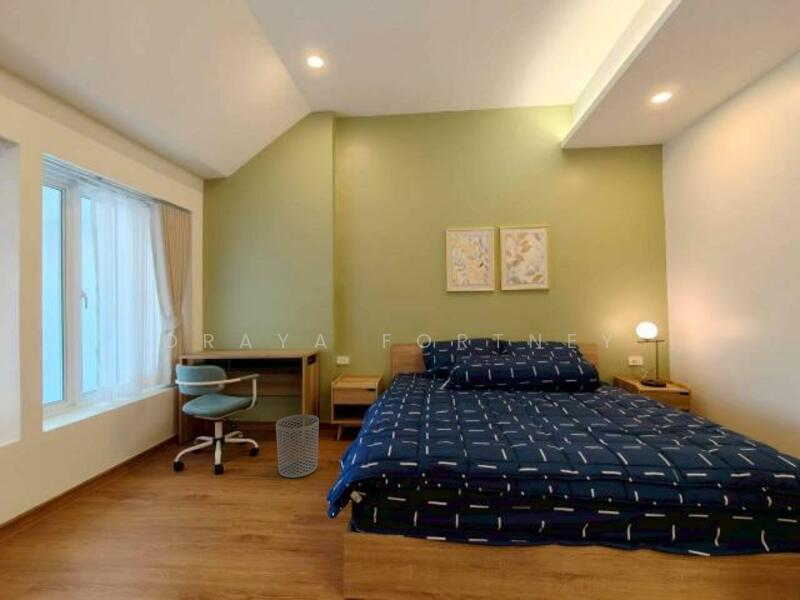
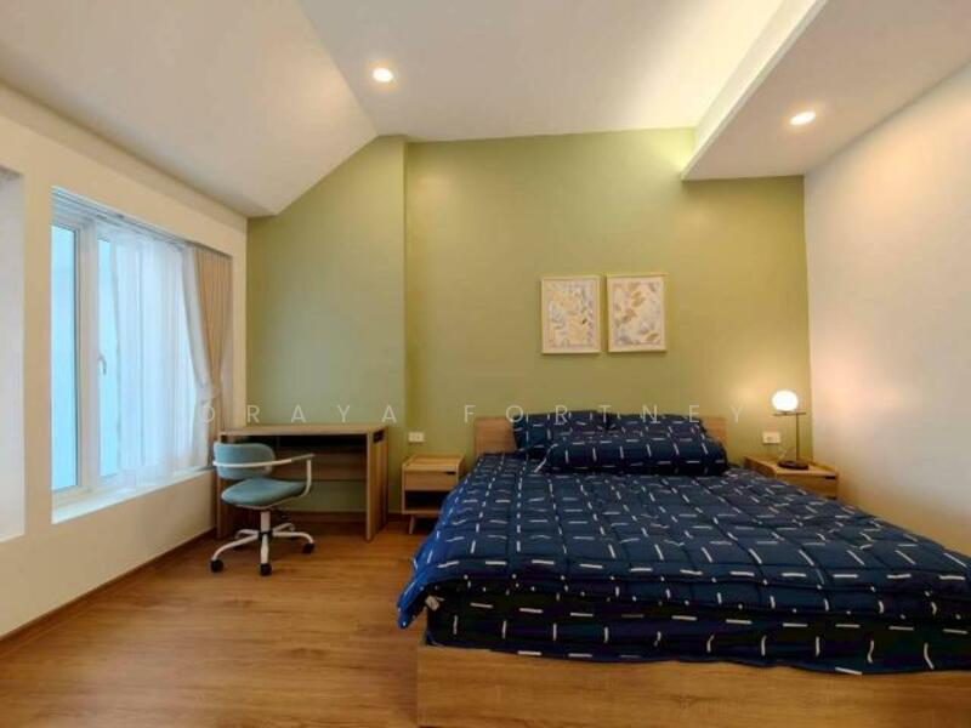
- waste bin (298, 445)
